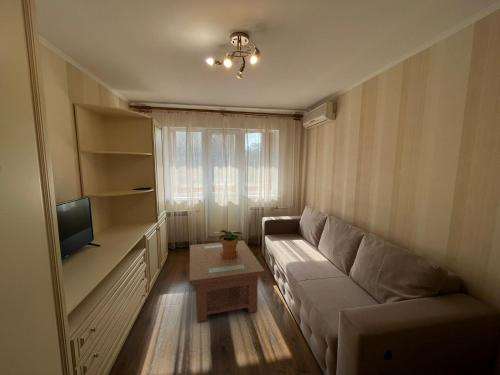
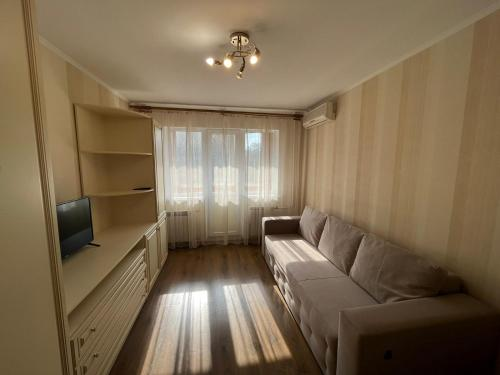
- coffee table (222, 274)
- potted plant (230, 242)
